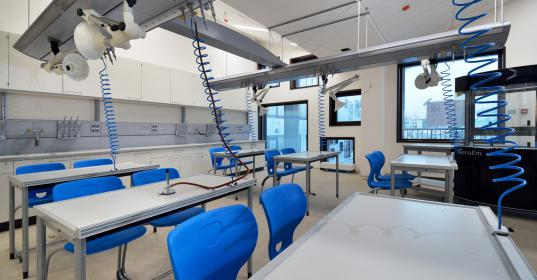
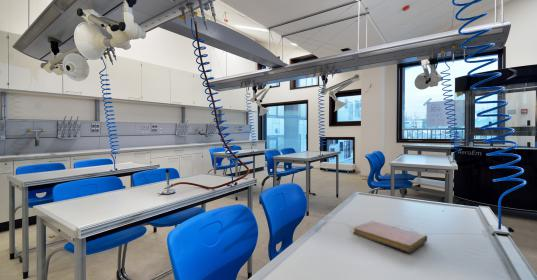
+ notebook (388, 234)
